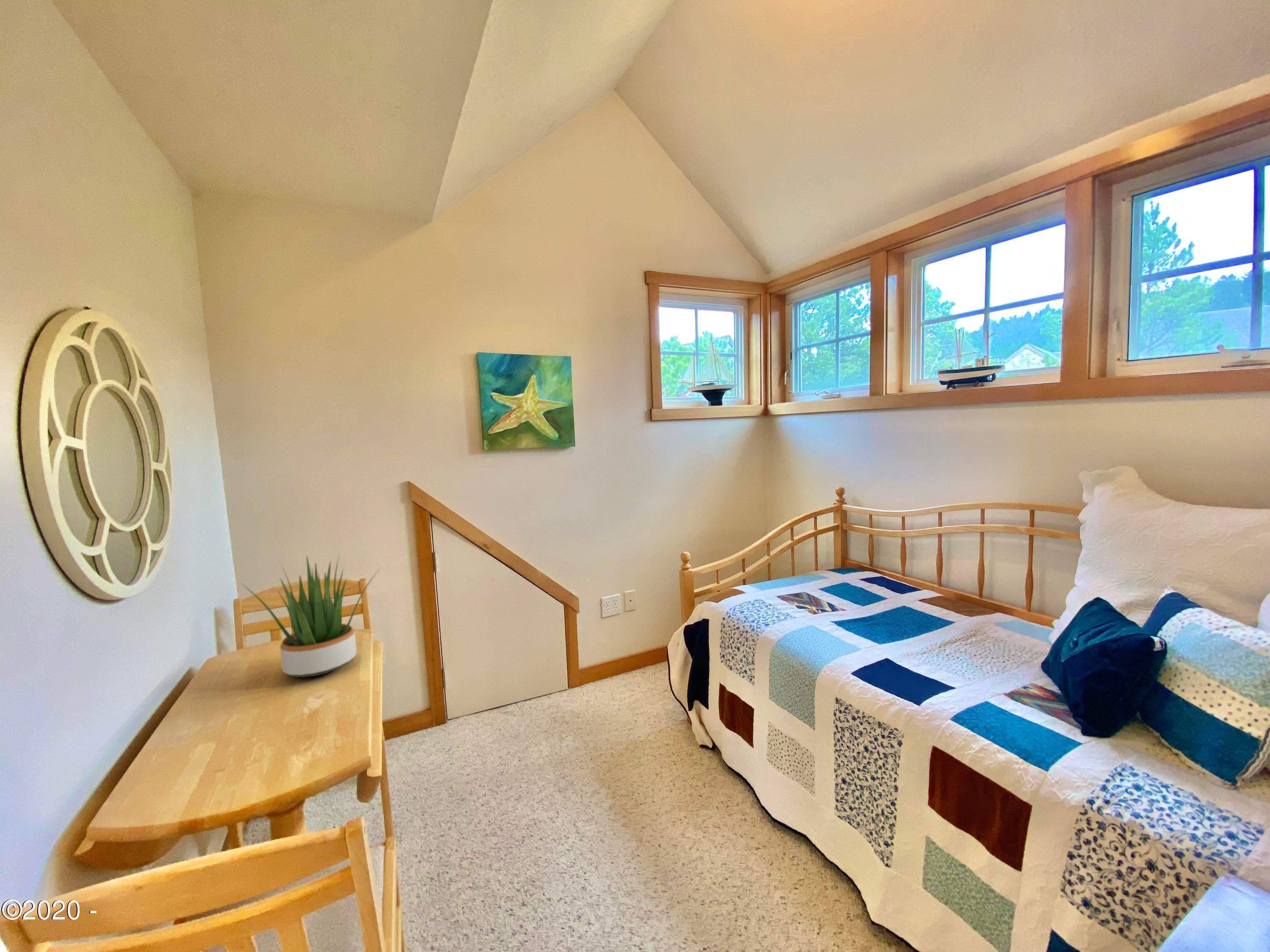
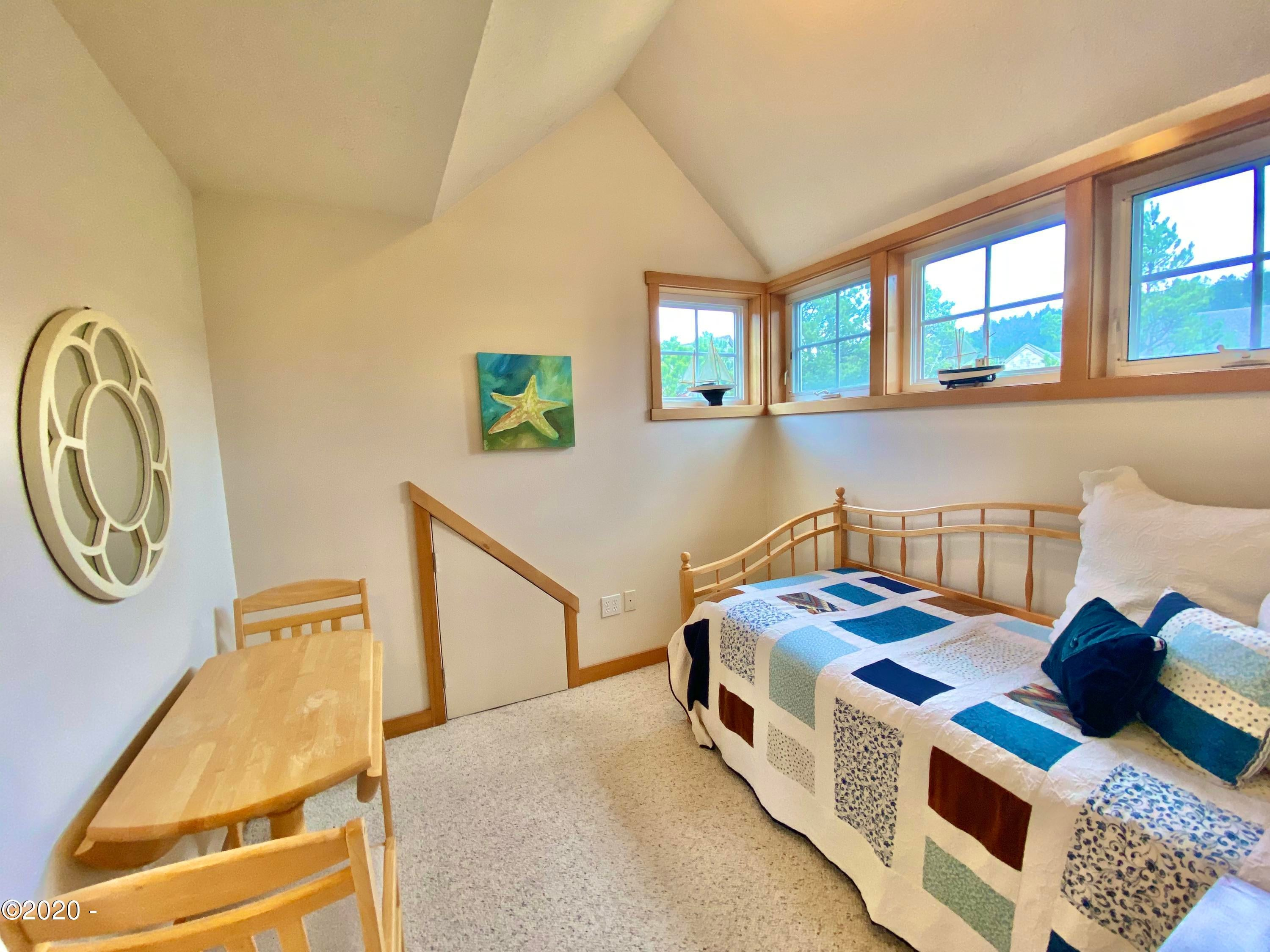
- potted plant (316, 614)
